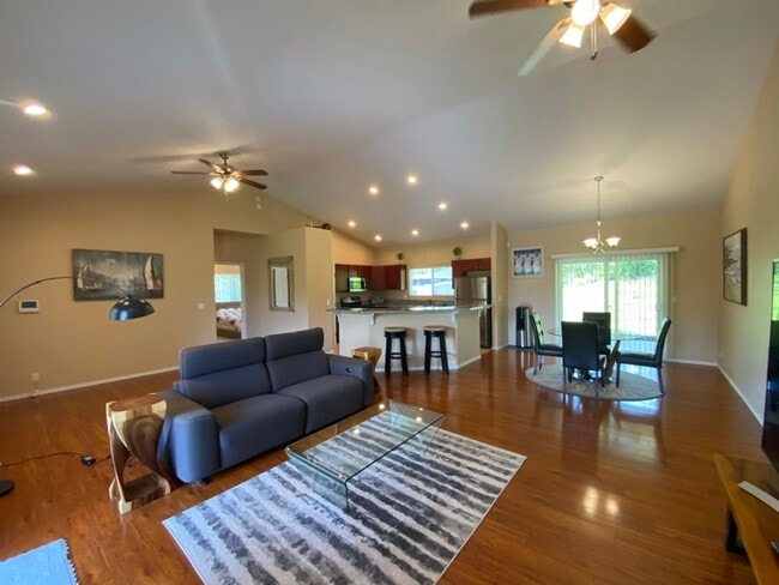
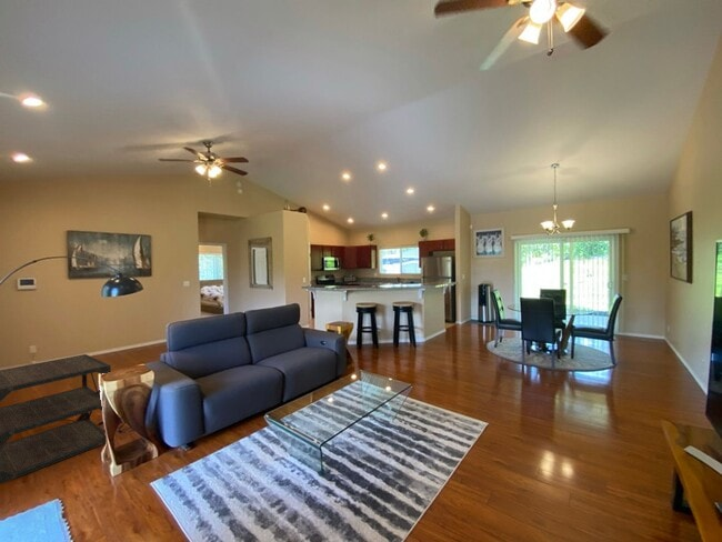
+ side table (48, 408)
